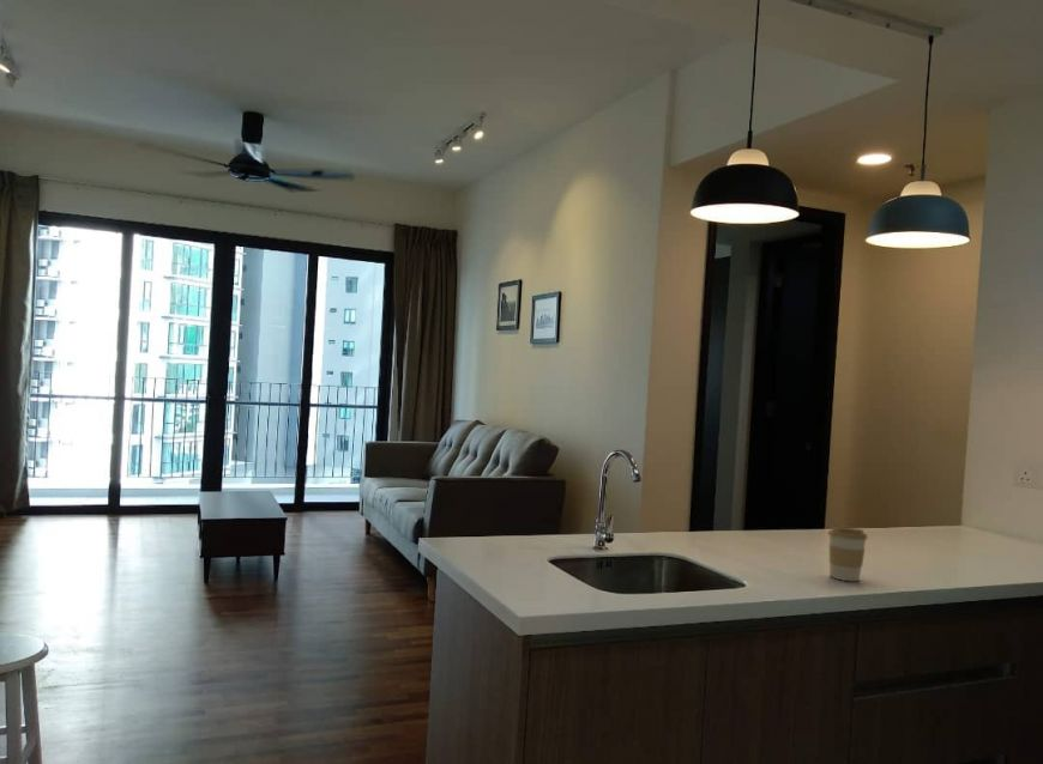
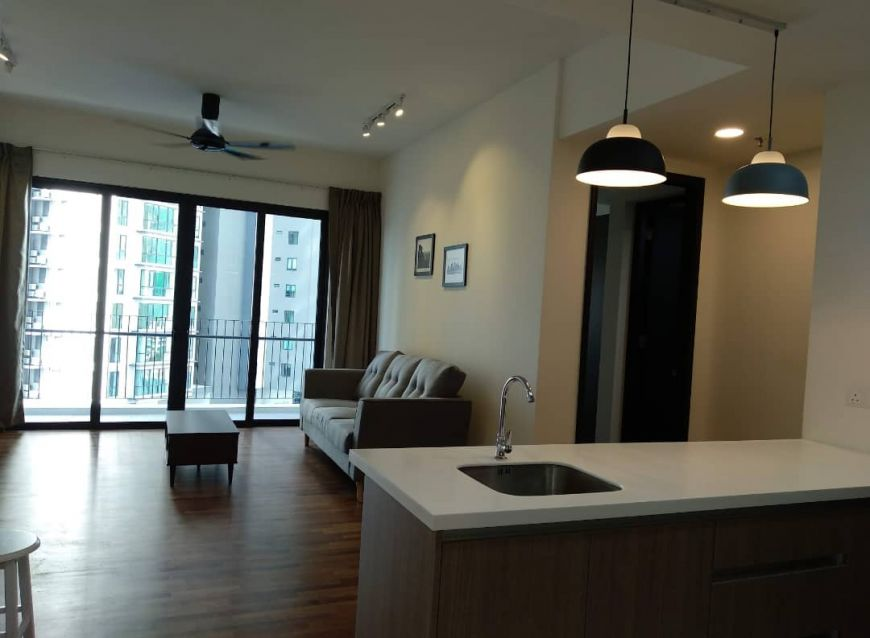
- coffee cup (846, 552)
